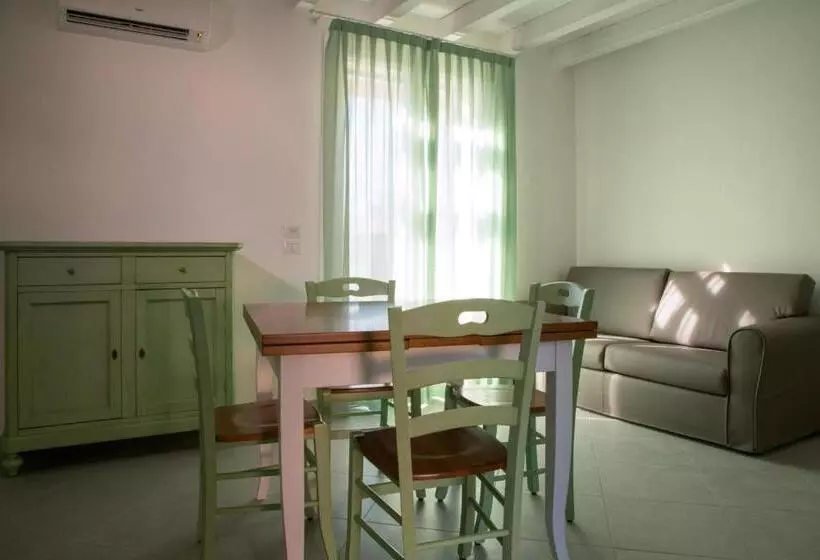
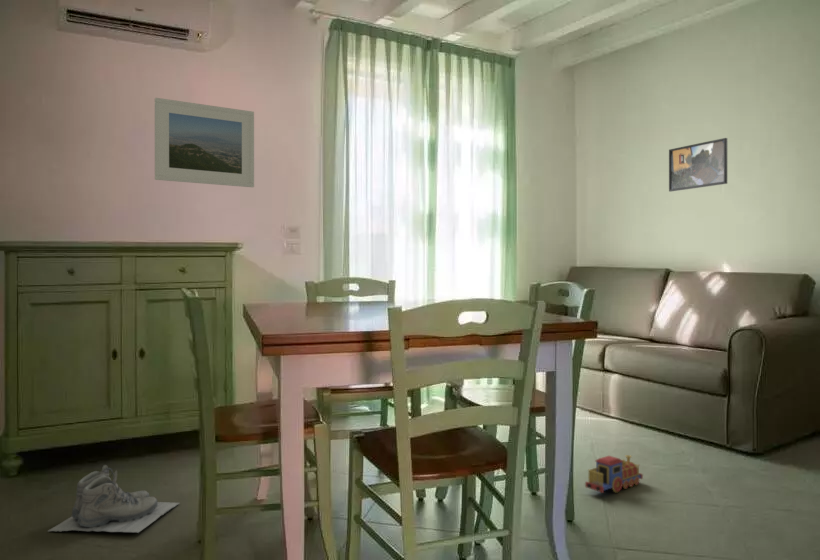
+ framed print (696, 165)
+ boots (117, 492)
+ toy train (614, 472)
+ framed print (206, 144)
